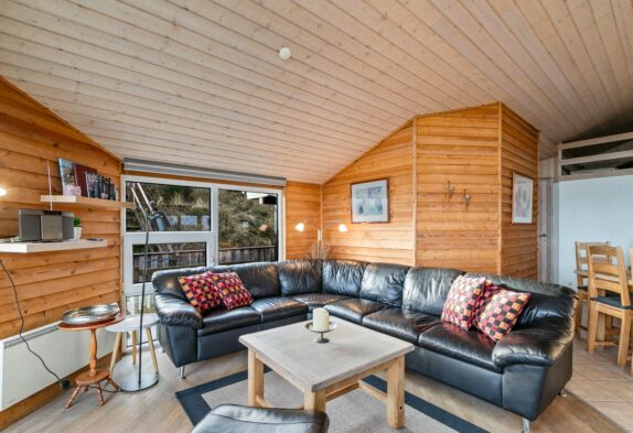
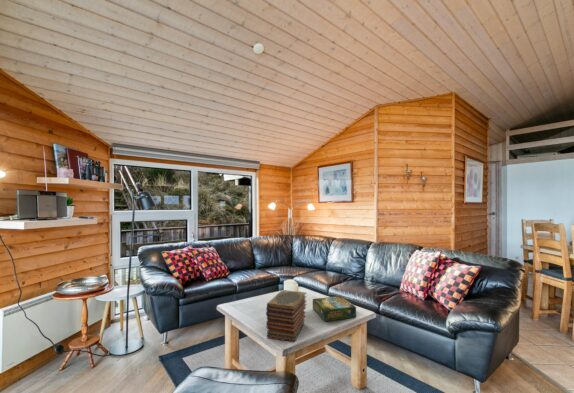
+ book stack (287, 314)
+ board game (333, 307)
